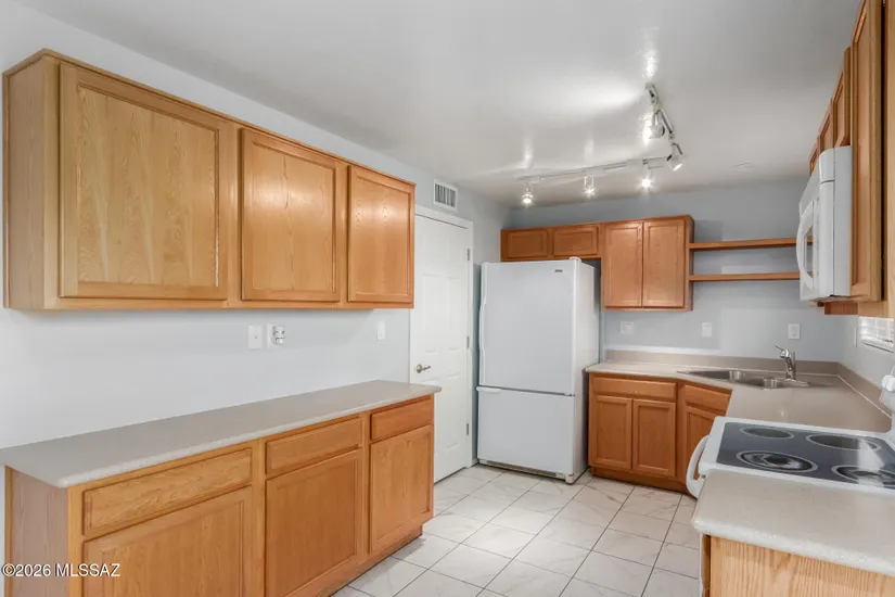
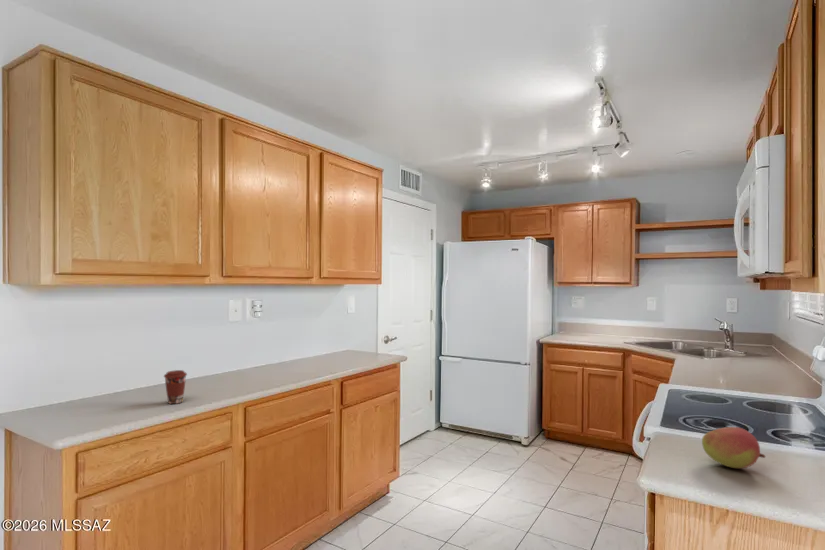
+ fruit (732, 447)
+ coffee cup (175, 386)
